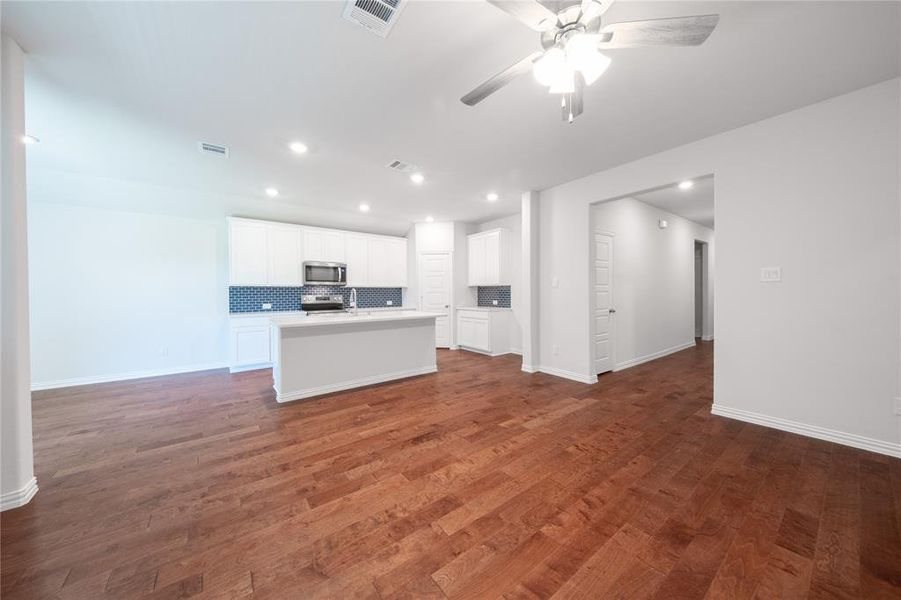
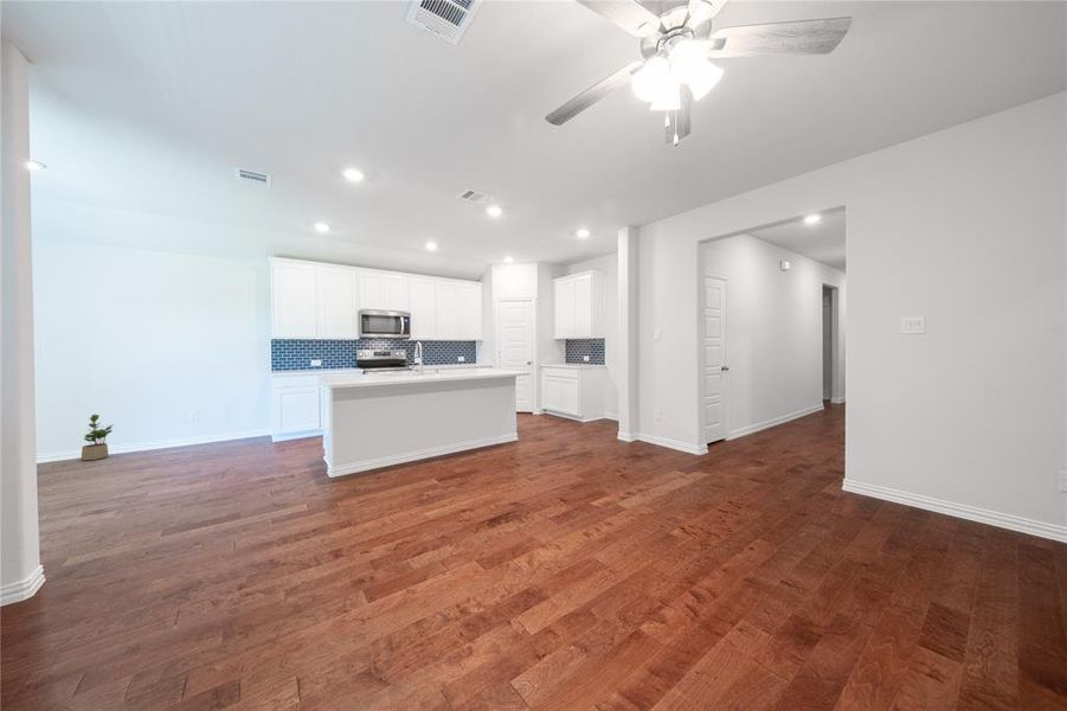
+ potted plant (97, 435)
